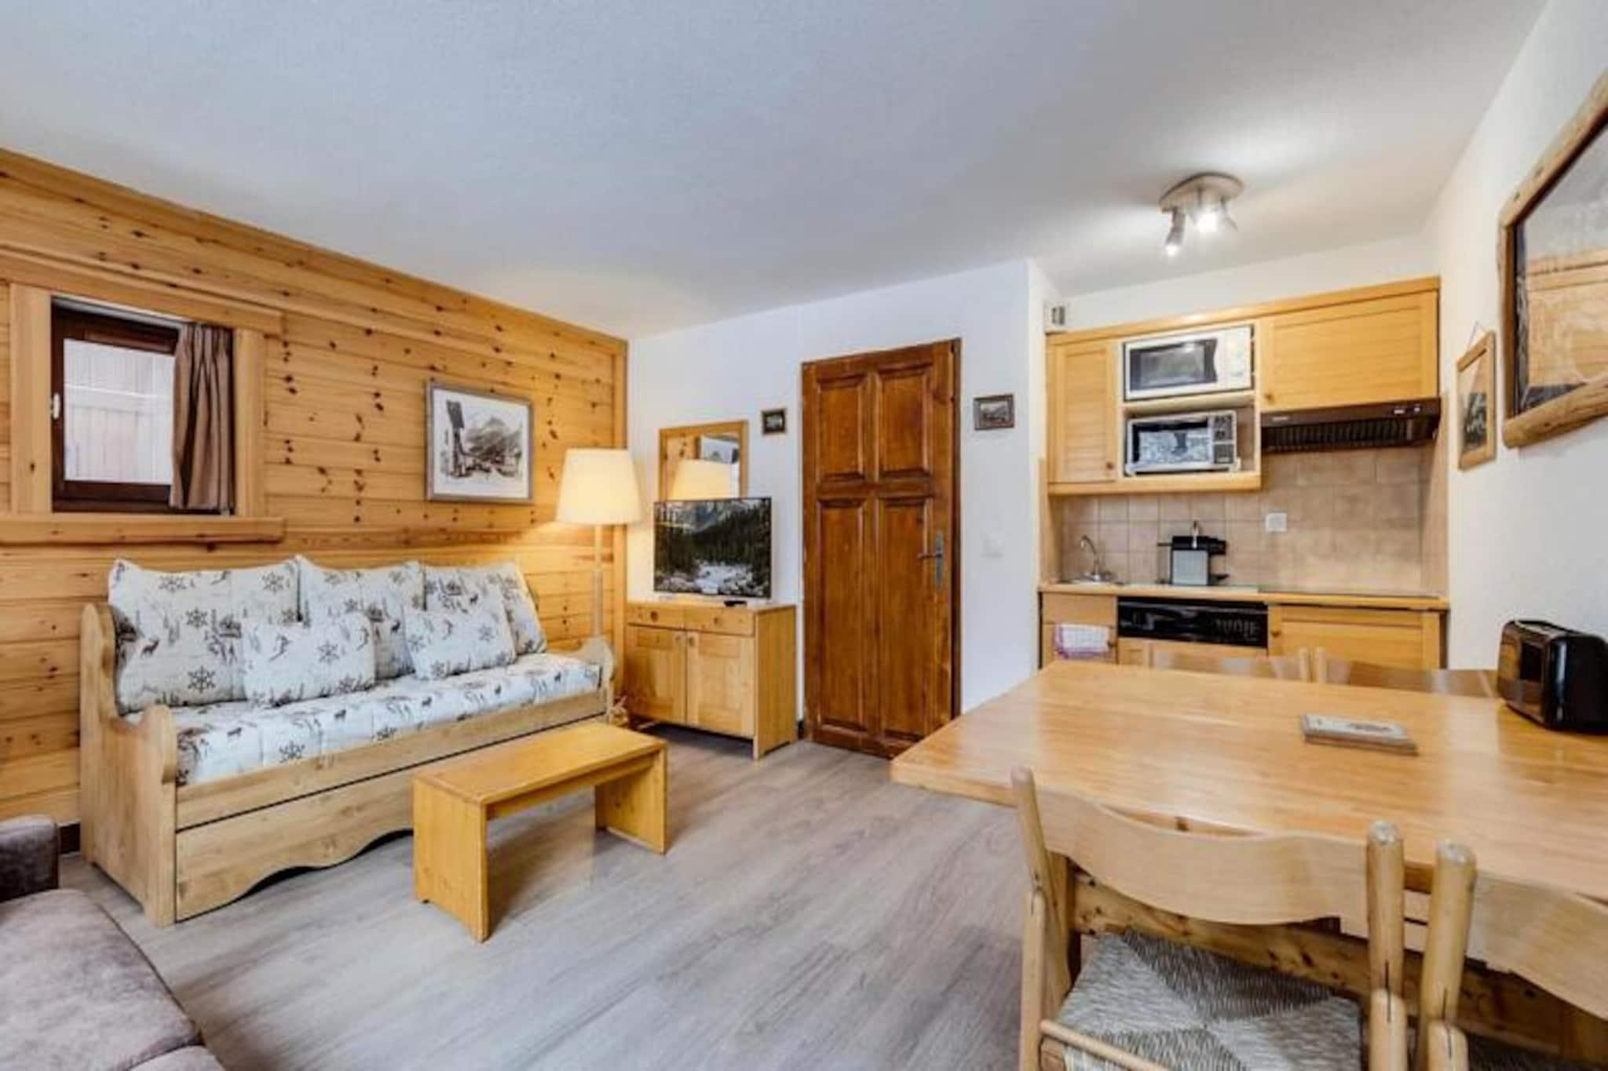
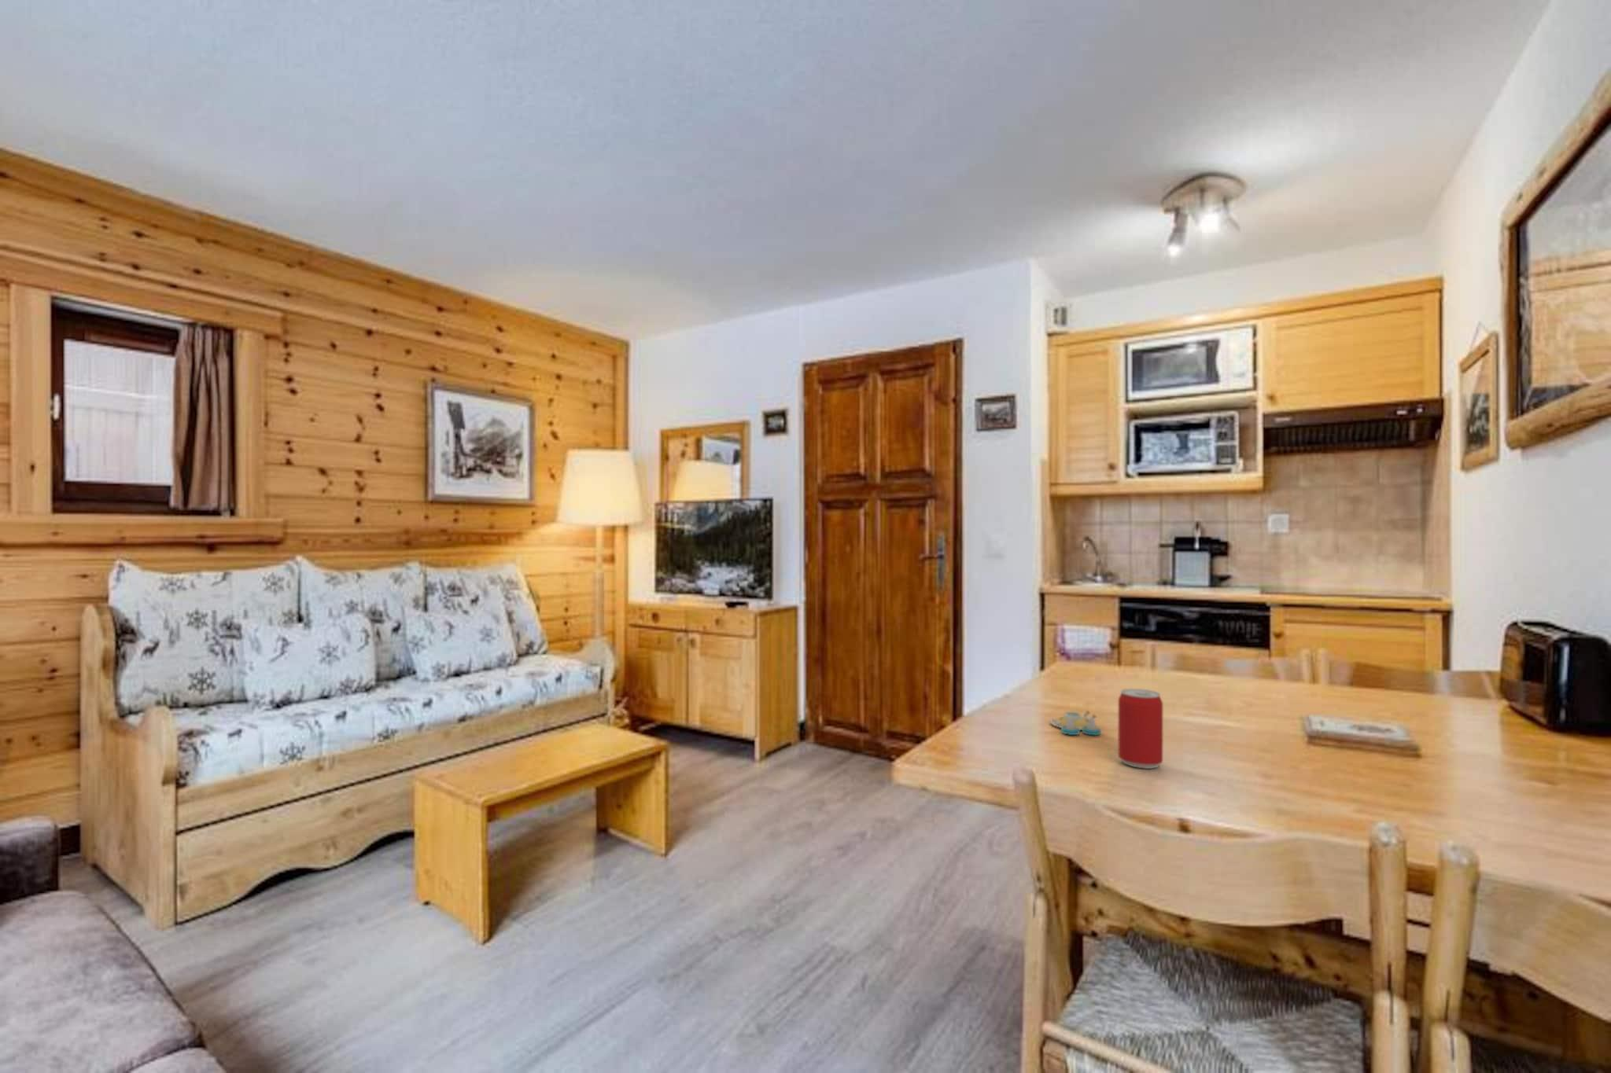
+ salt and pepper shaker set (1076, 719)
+ beer can (1140, 727)
